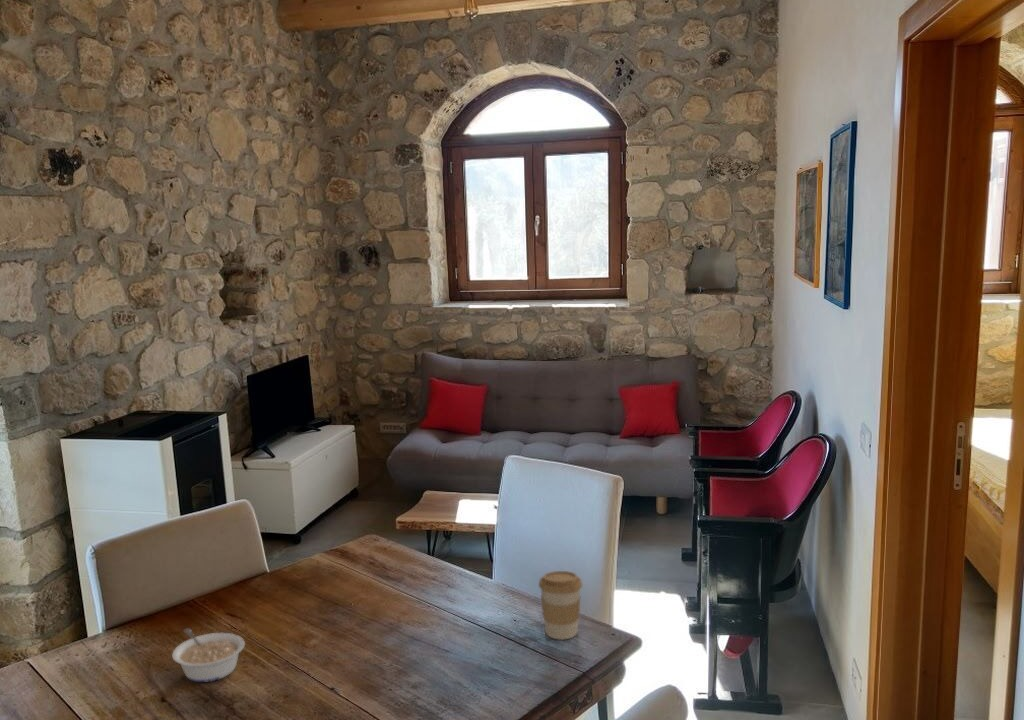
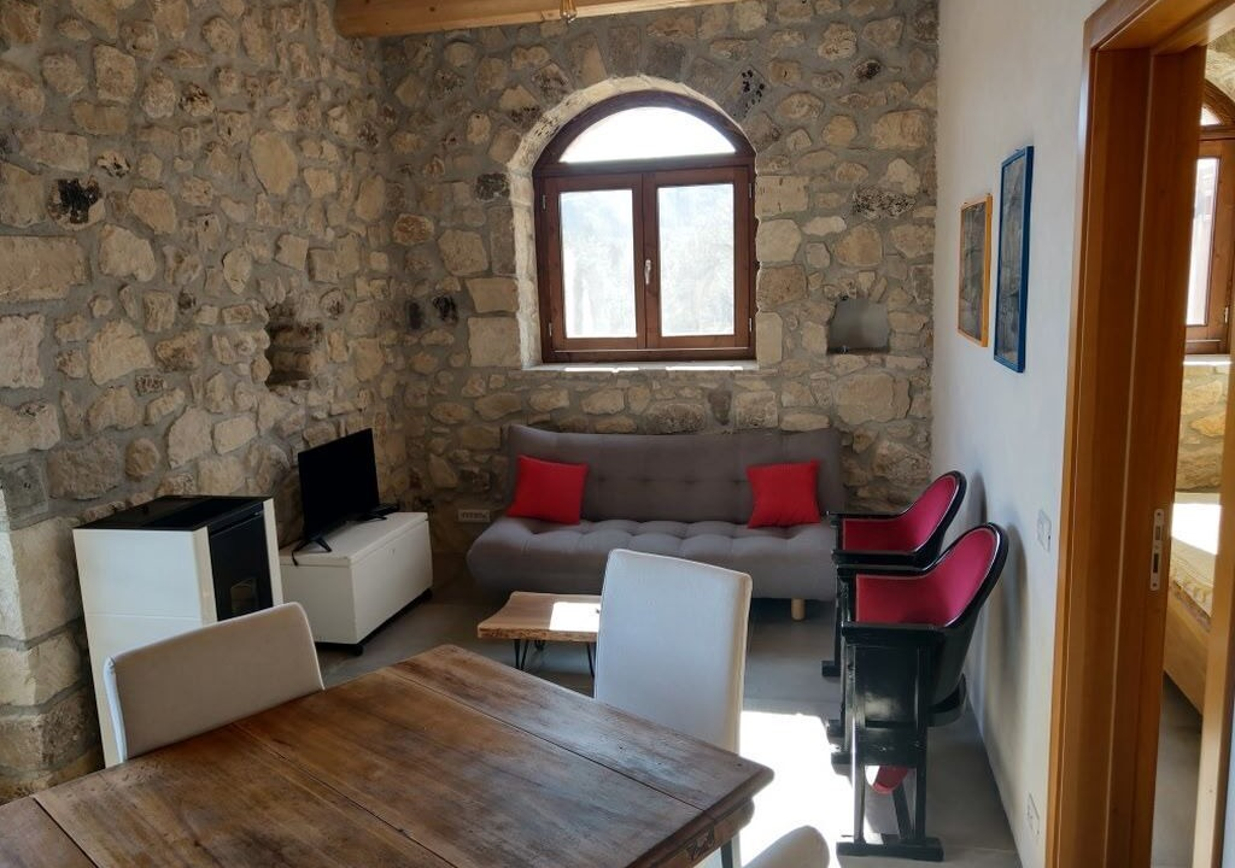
- legume (207, 657)
- coffee cup (560, 602)
